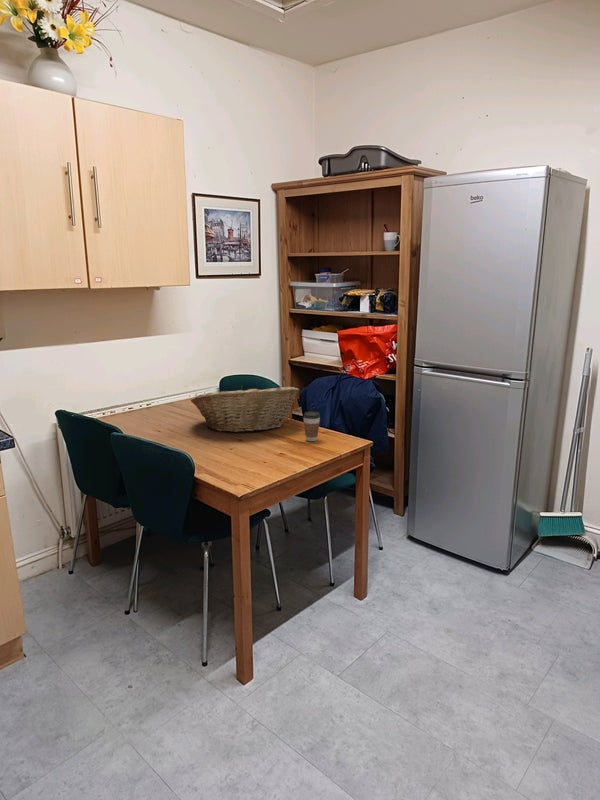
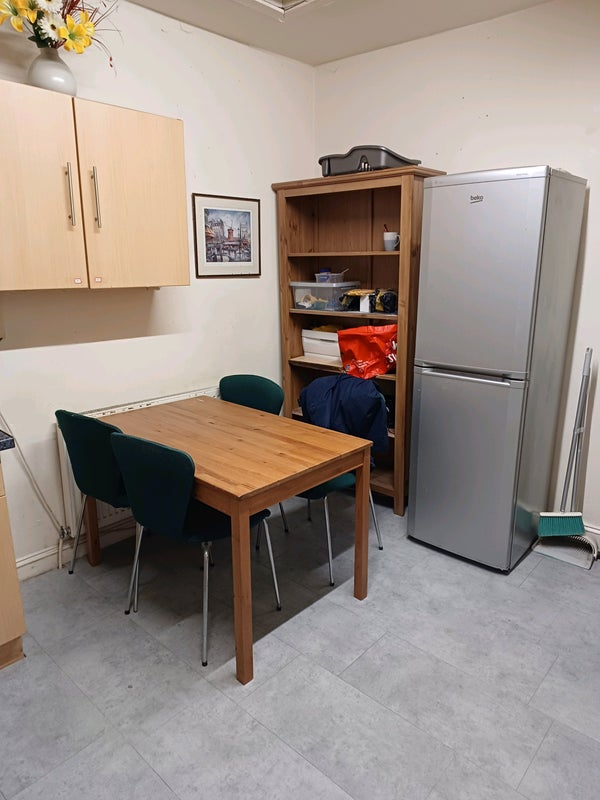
- coffee cup (311, 426)
- fruit basket (246, 404)
